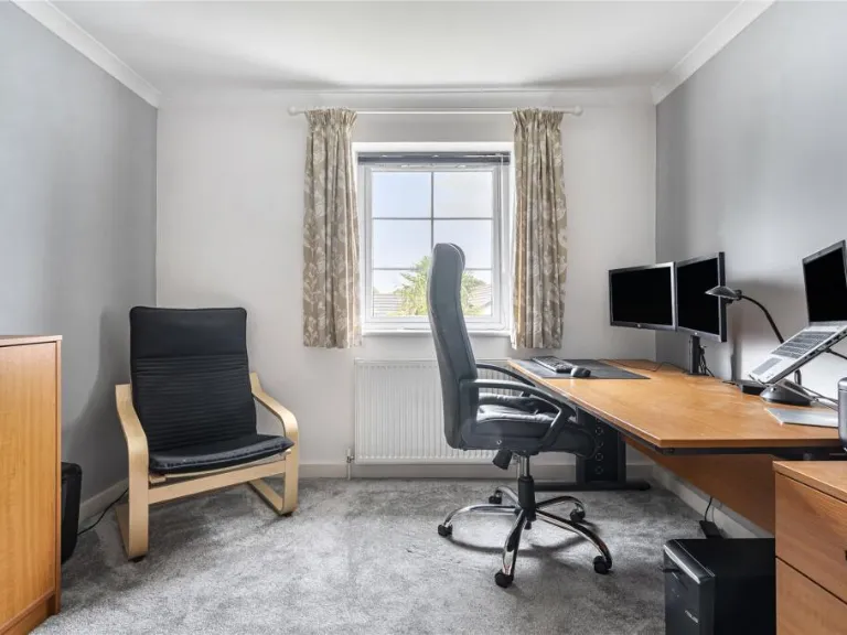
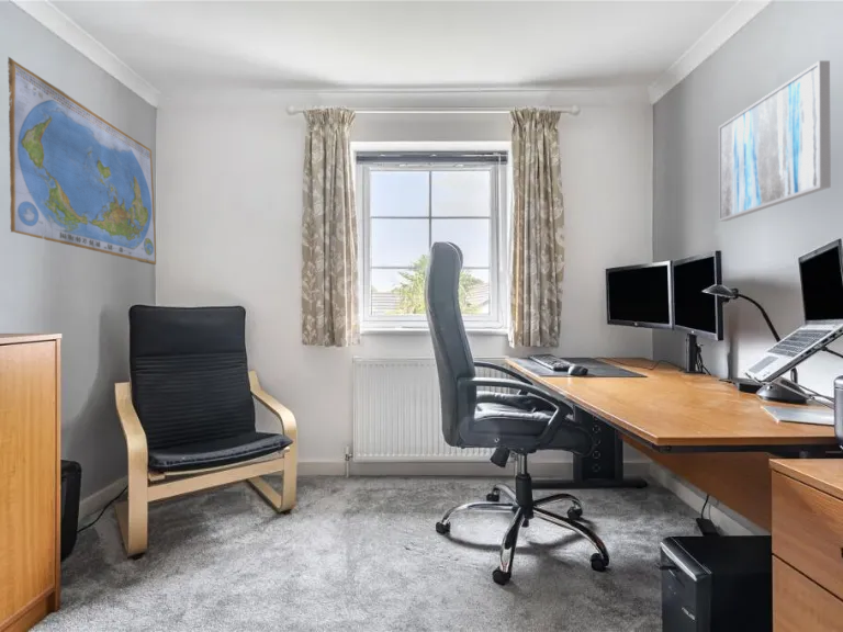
+ wall art (766, 153)
+ world map (97, 182)
